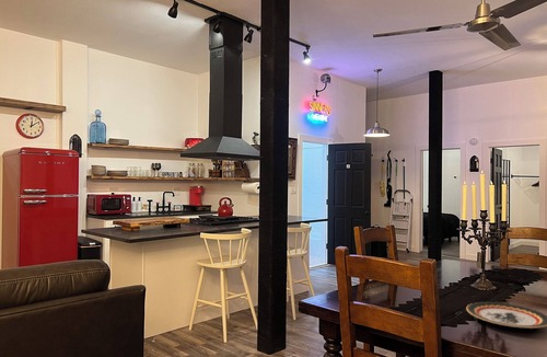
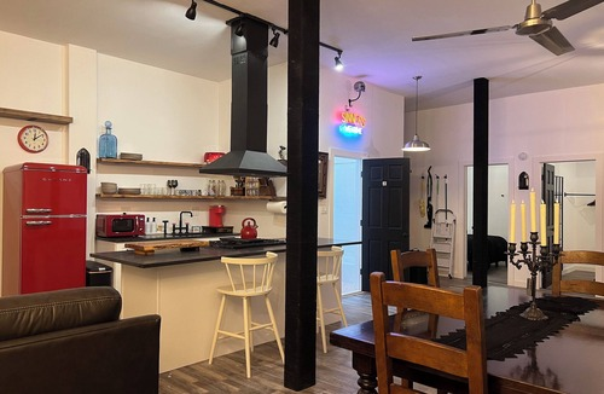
- plate (507, 315)
